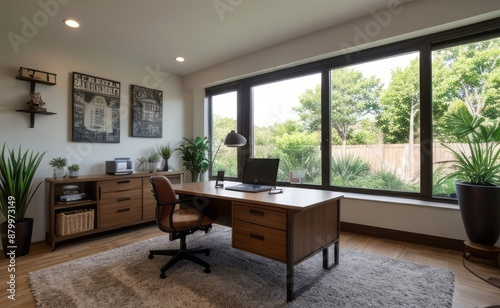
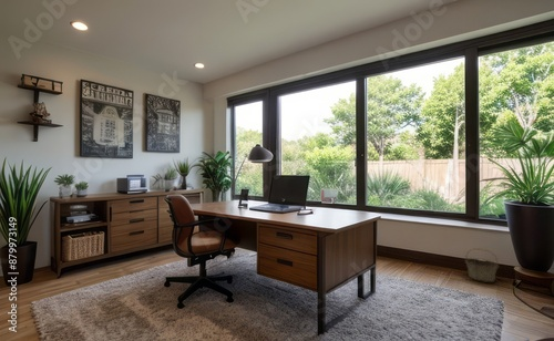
+ basket (481, 264)
